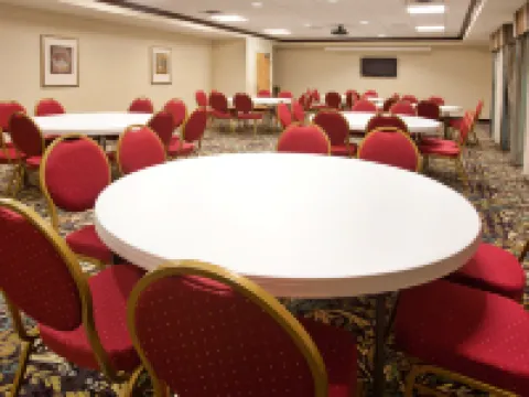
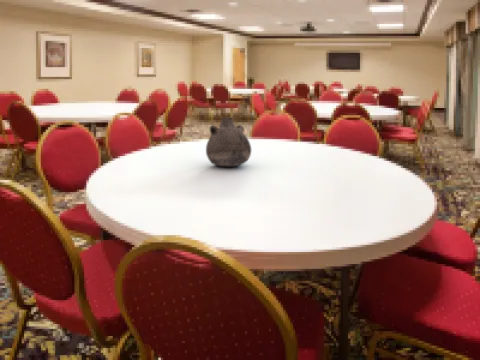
+ vase (228, 141)
